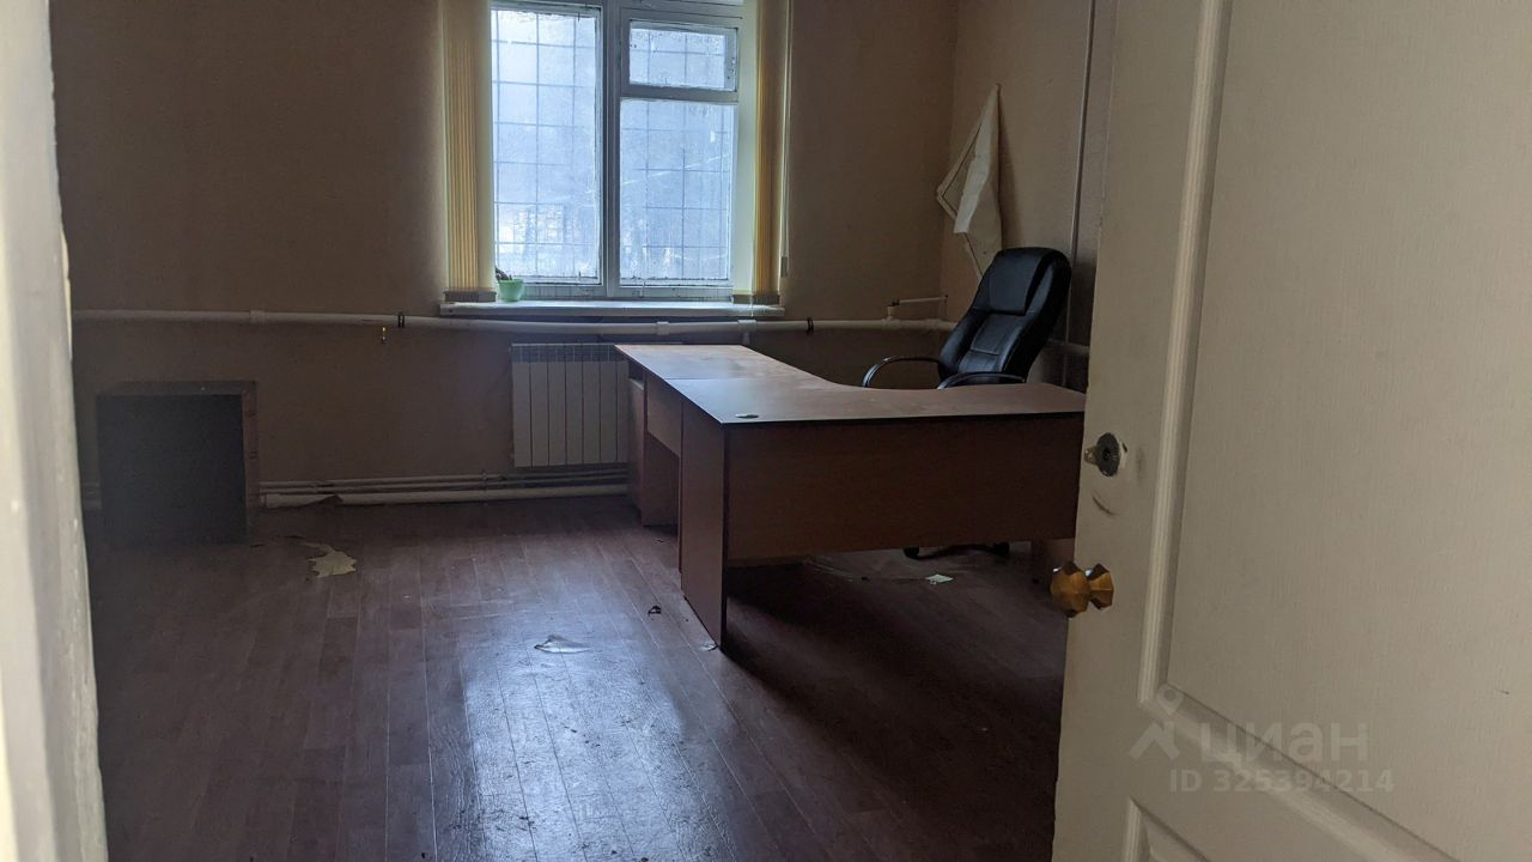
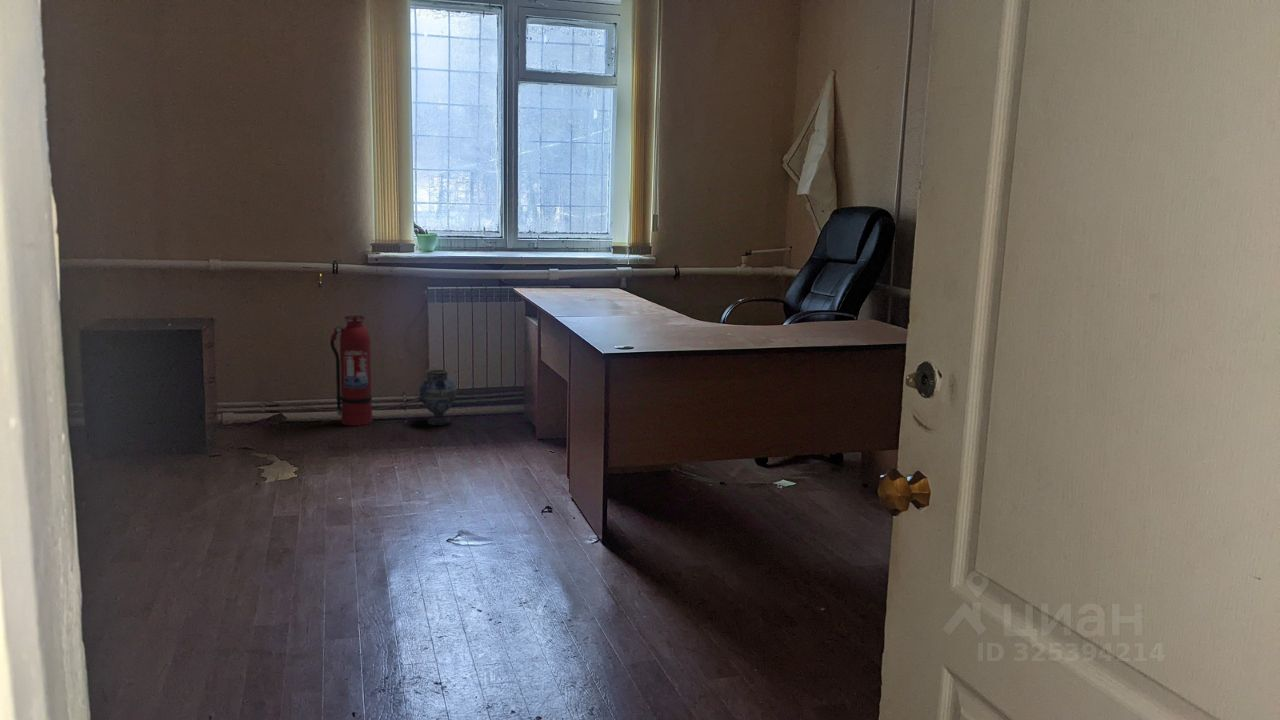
+ ceramic jug (438, 396)
+ fire extinguisher (351, 370)
